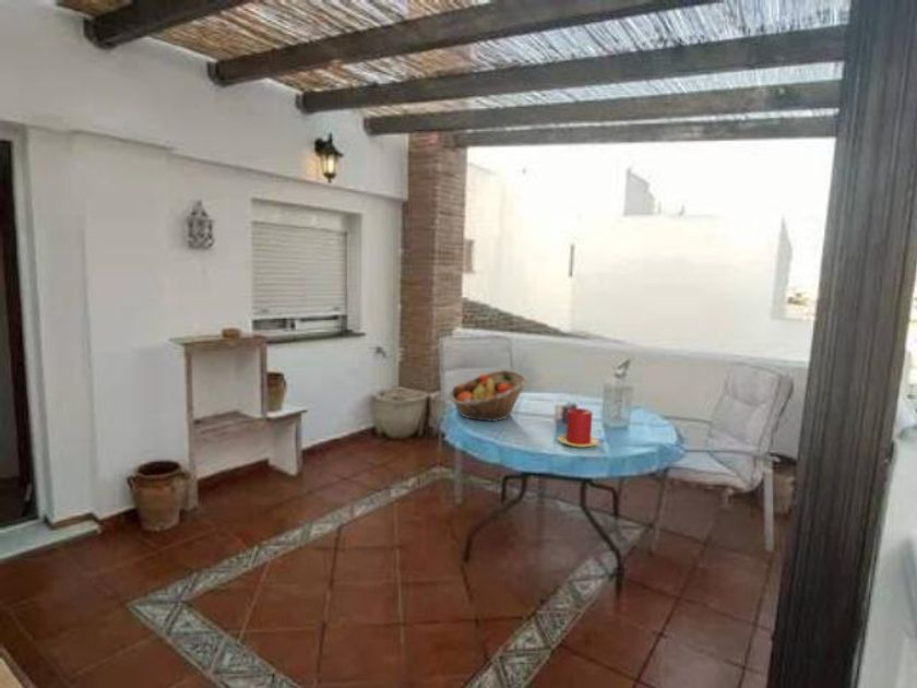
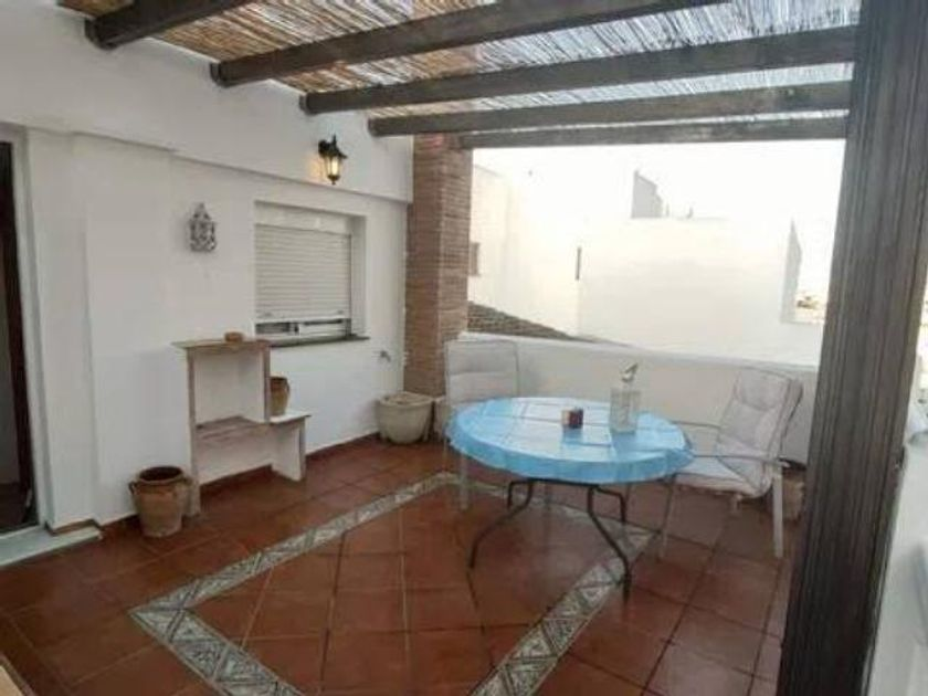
- candle (579, 427)
- fruit basket (488, 393)
